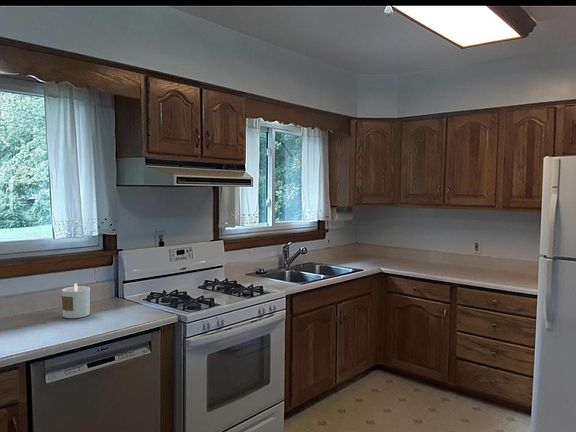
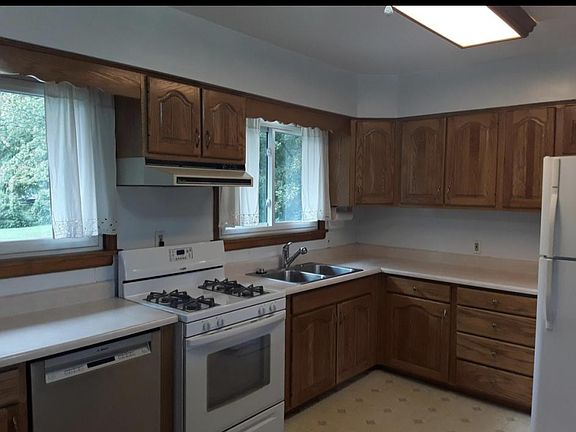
- candle (76, 299)
